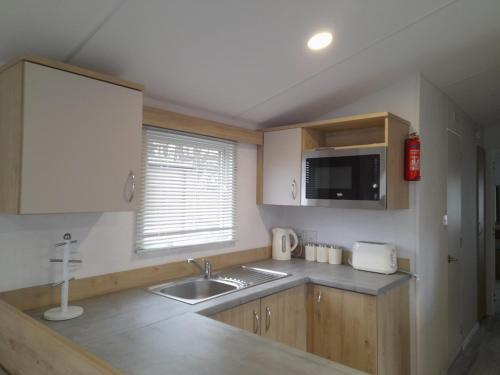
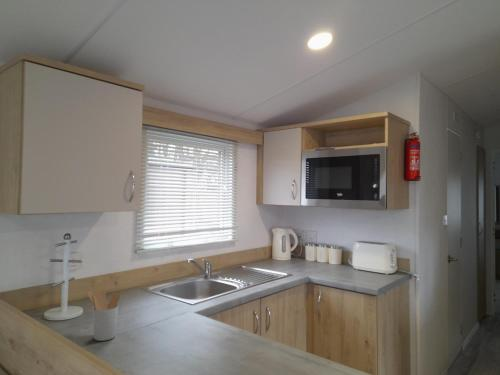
+ utensil holder (102, 312)
